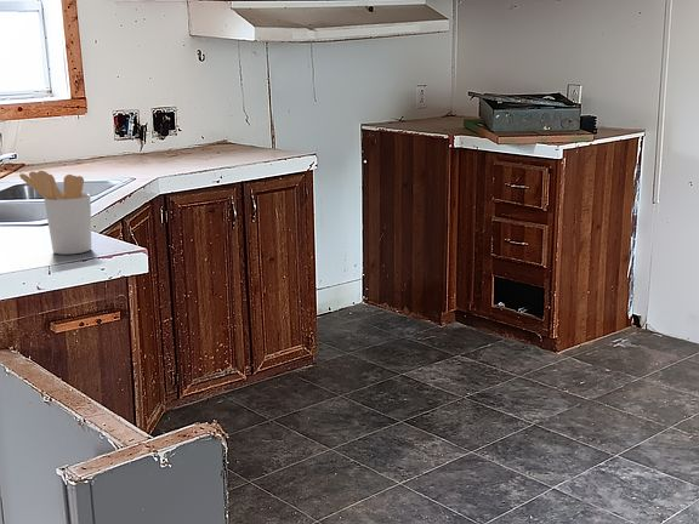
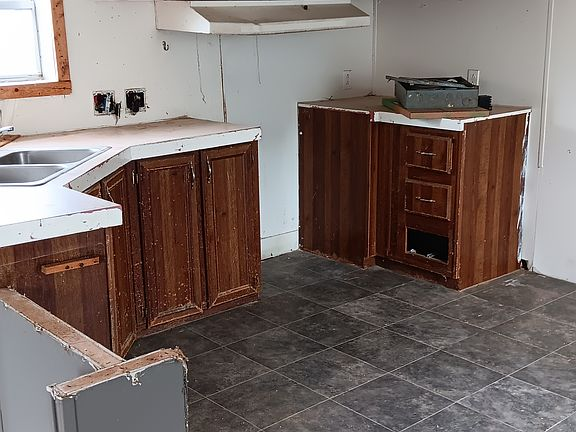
- utensil holder (58, 209)
